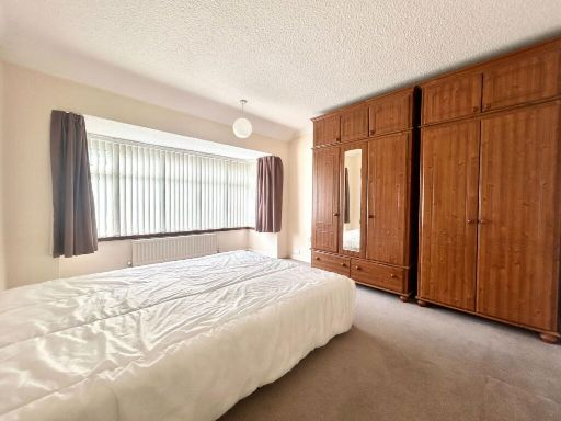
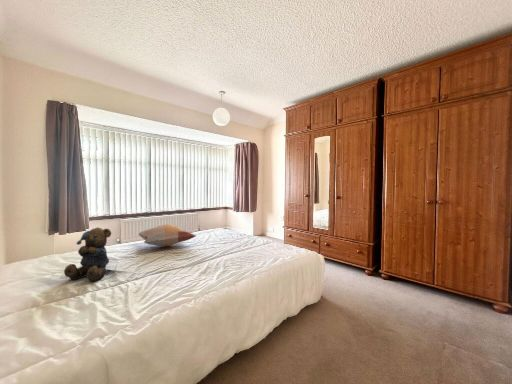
+ teddy bear (92, 252)
+ decorative pillow (166, 234)
